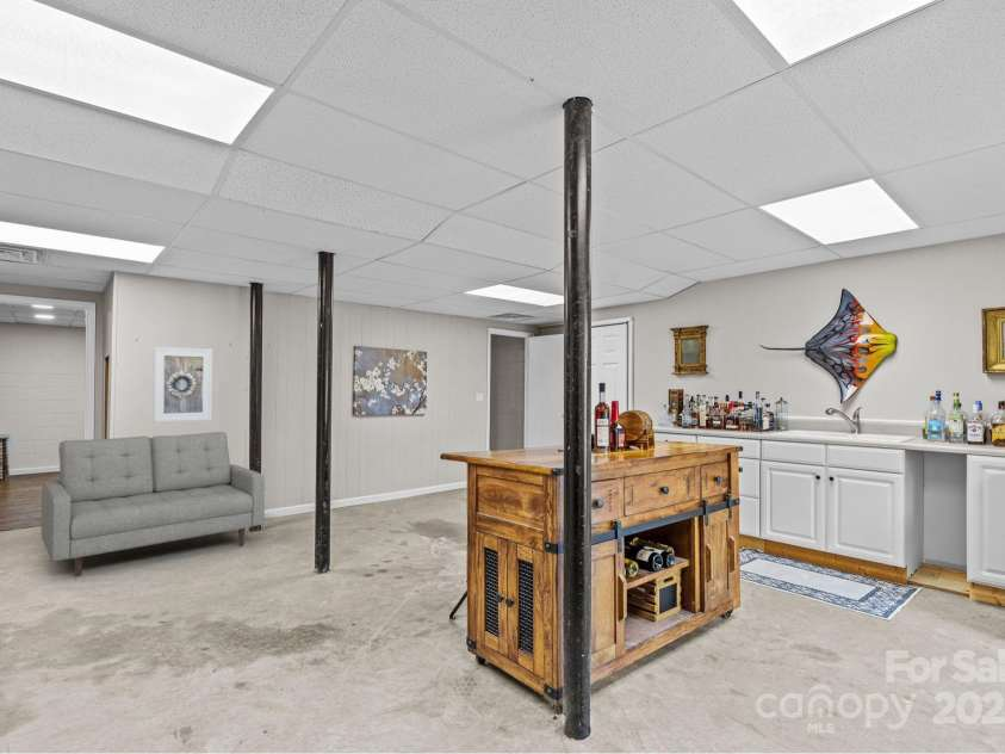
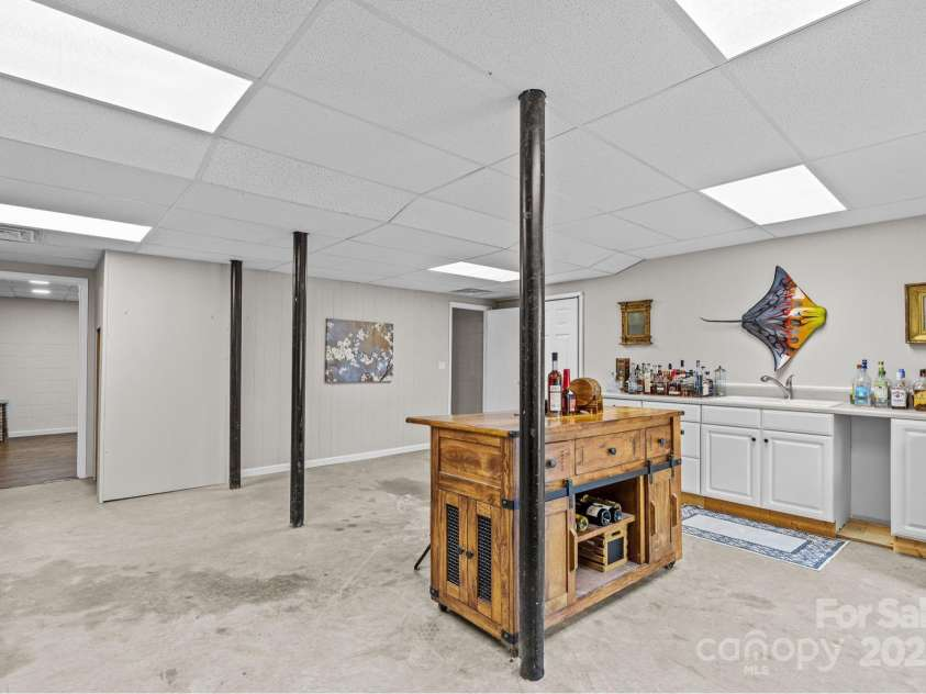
- sofa (159, 494)
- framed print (184, 384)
